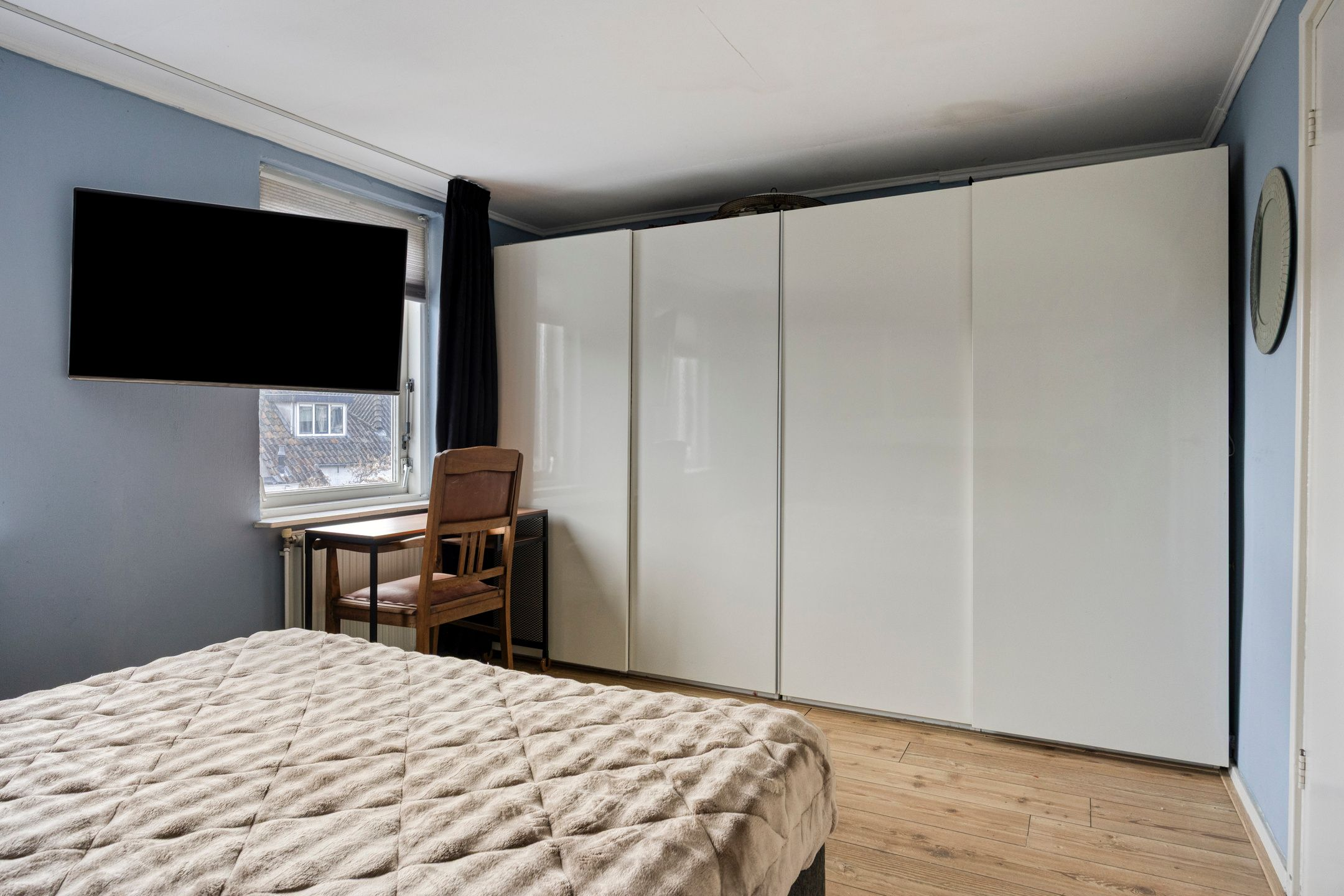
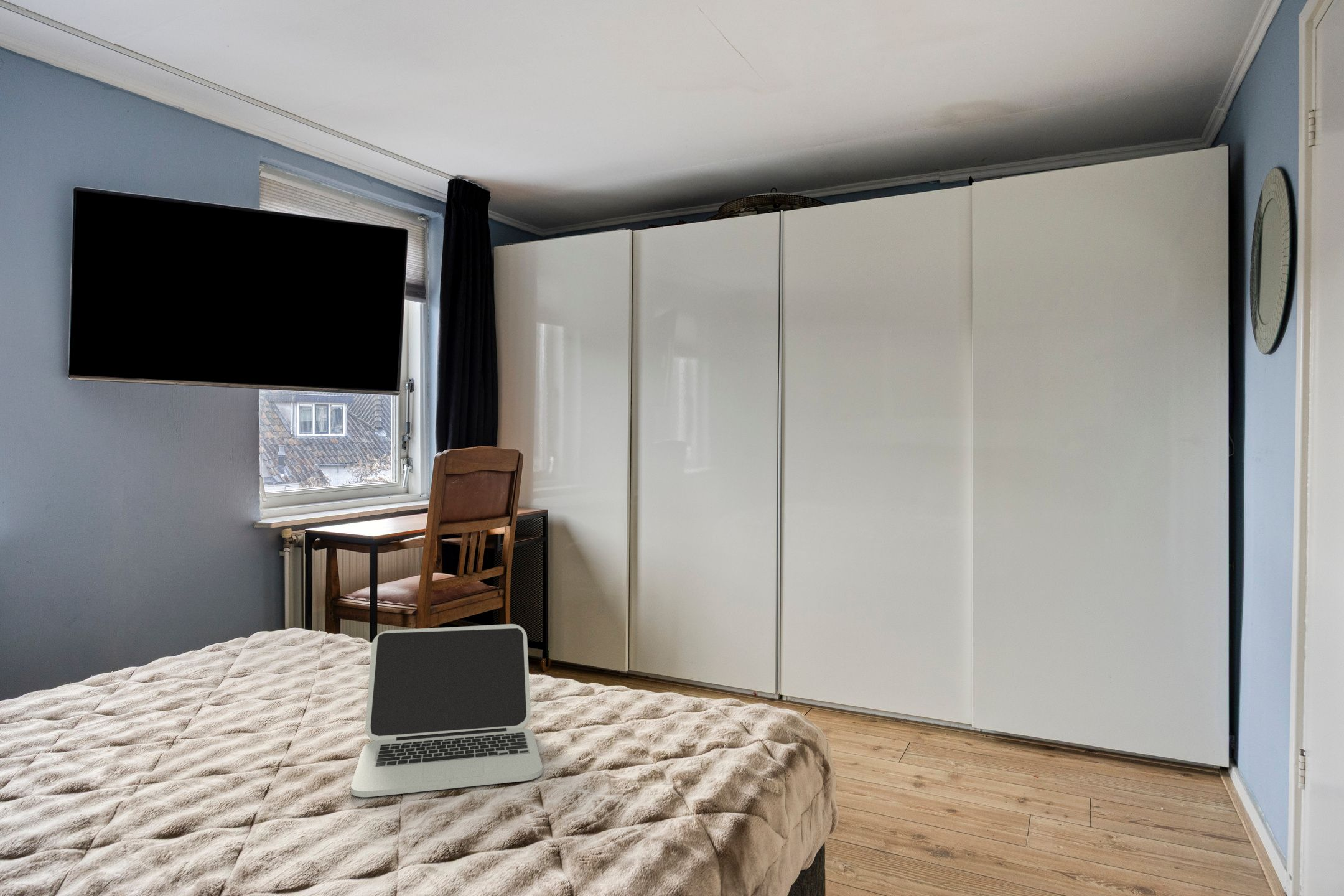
+ laptop (450, 698)
